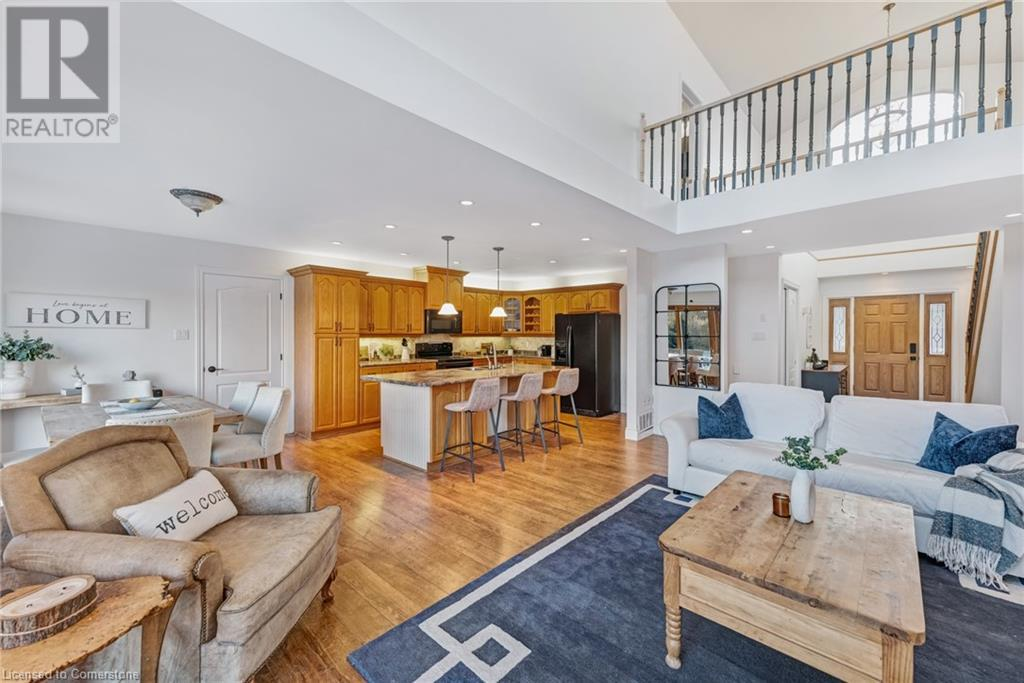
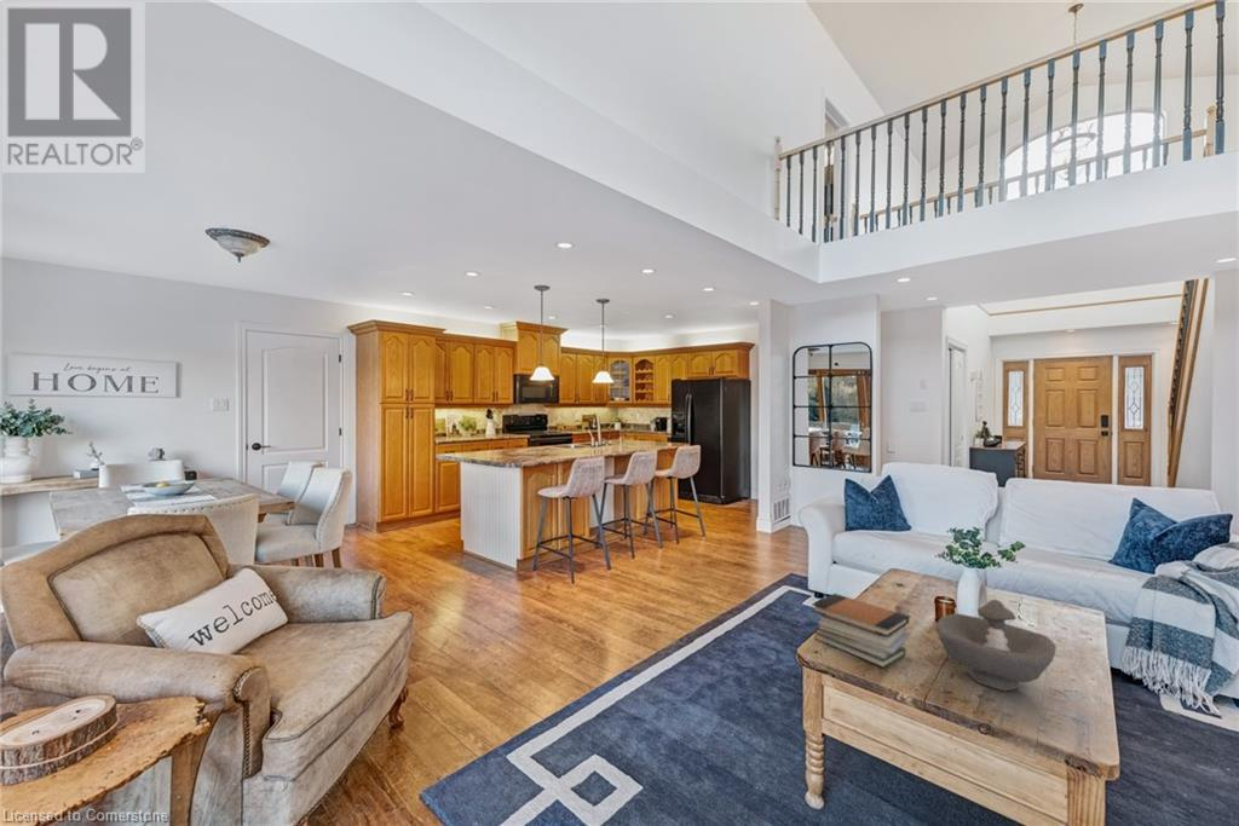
+ book stack (859, 628)
+ decorative bowl (992, 639)
